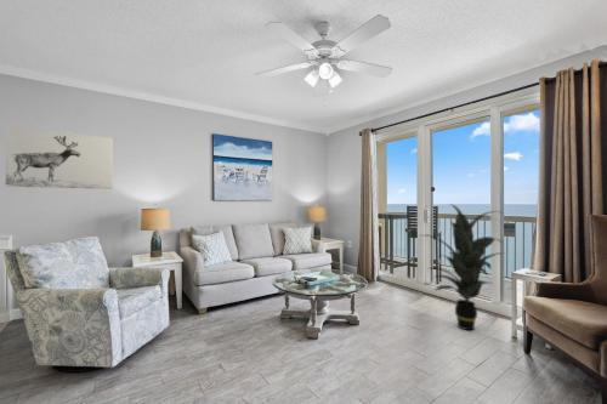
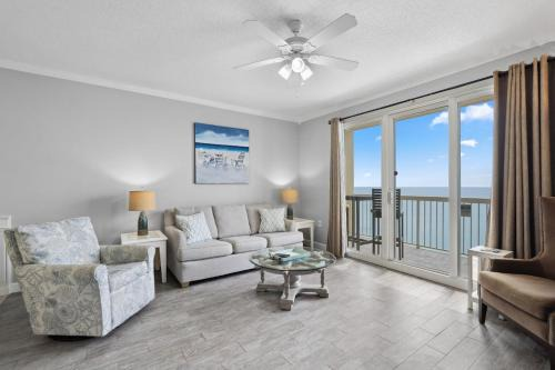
- wall art (63, 160)
- indoor plant (463, 264)
